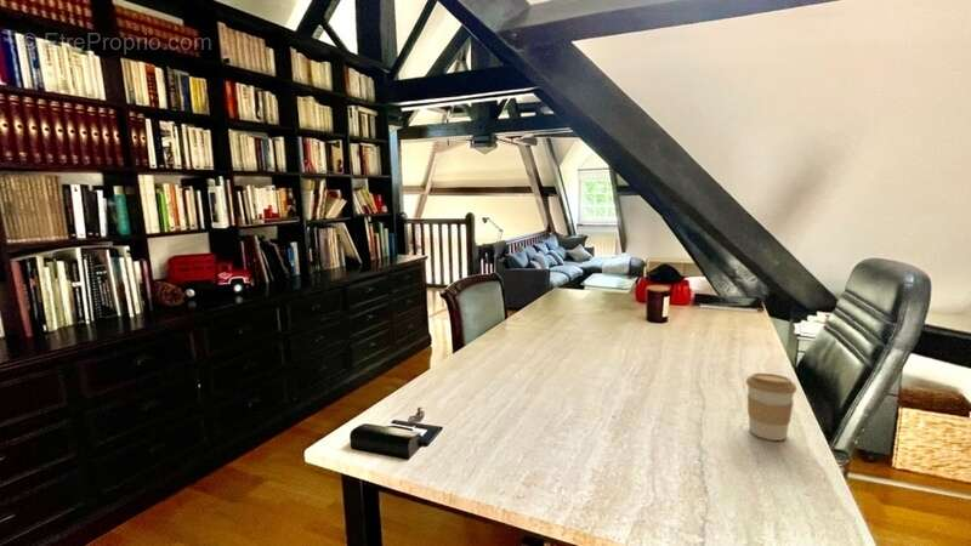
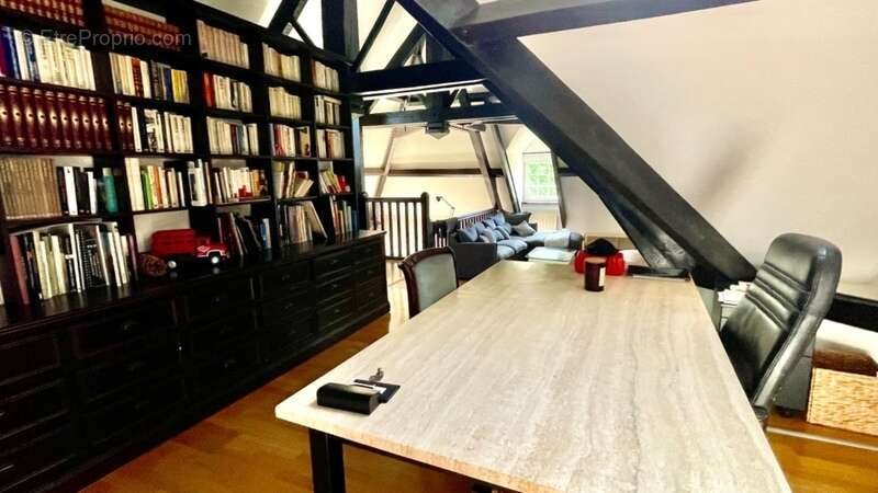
- coffee cup (768, 404)
